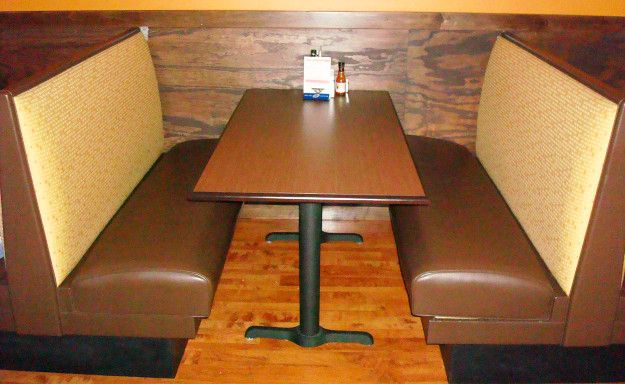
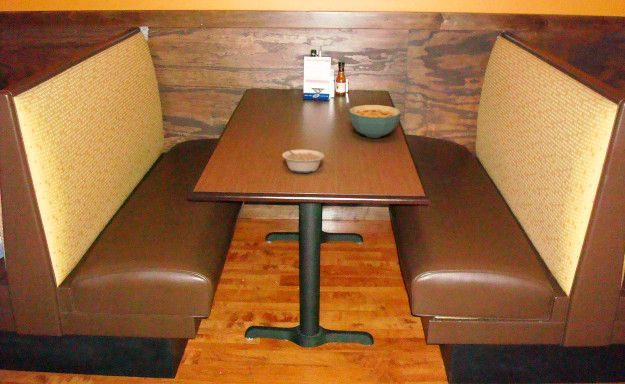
+ cereal bowl (374, 123)
+ legume (301, 160)
